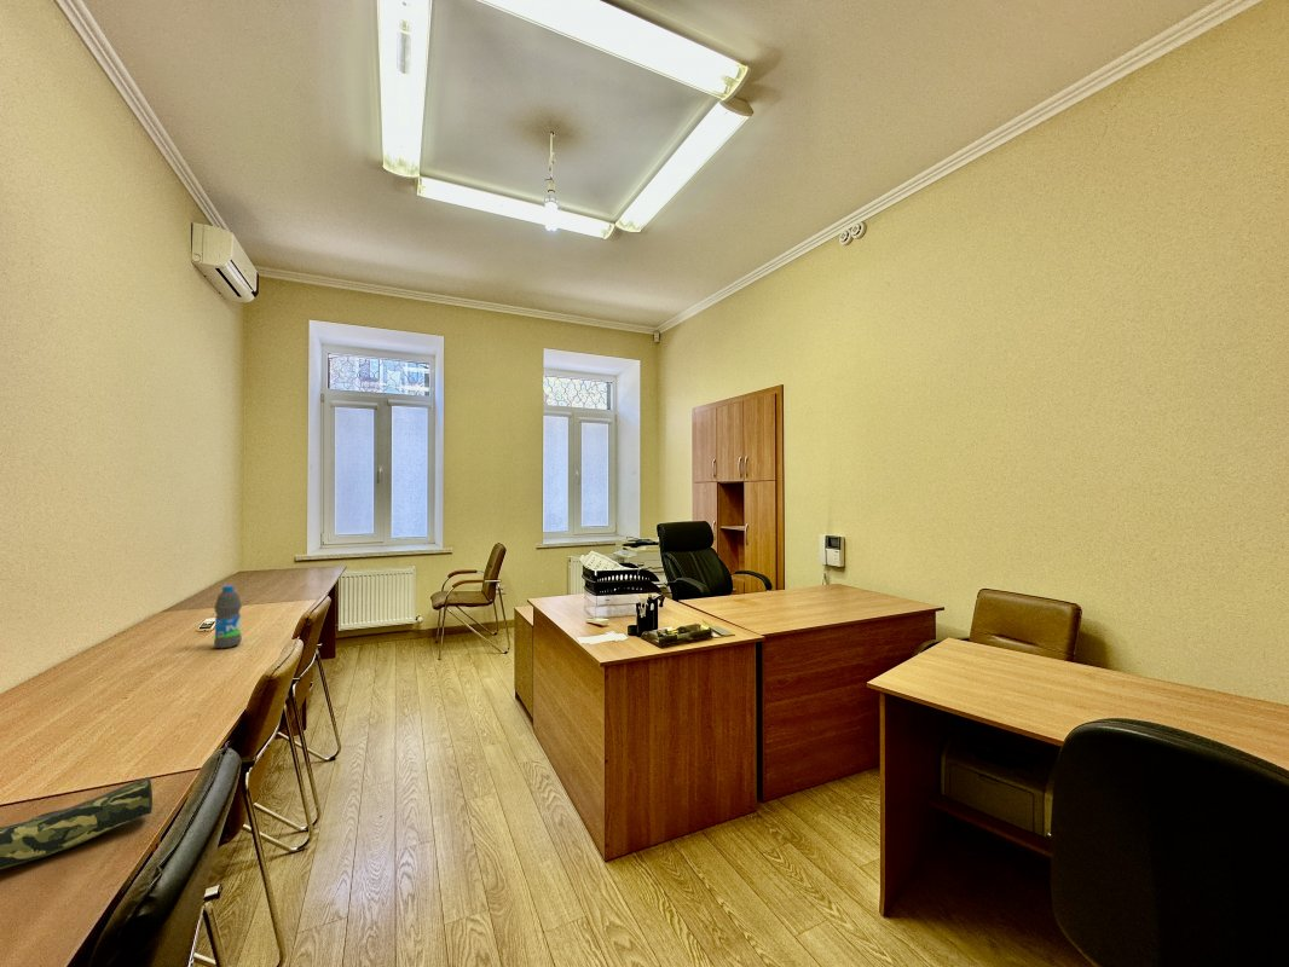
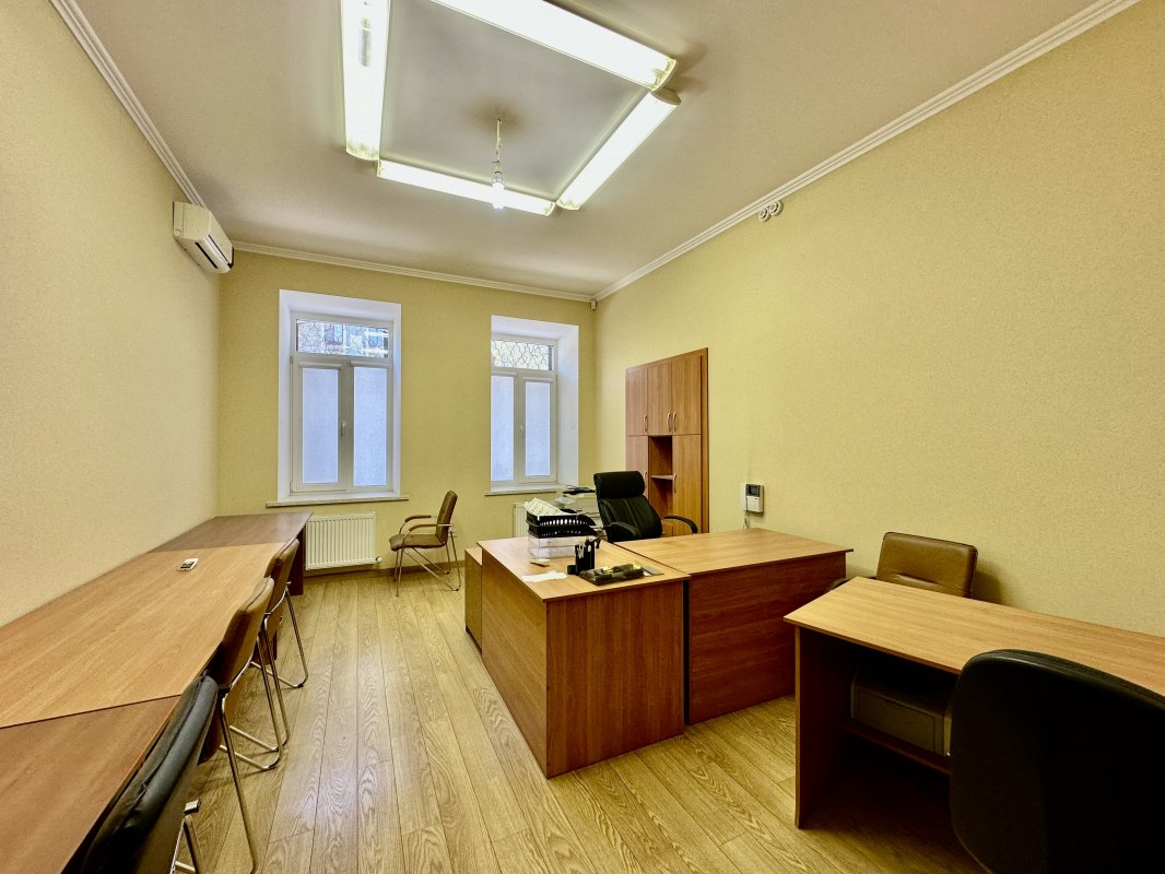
- pencil case (67, 824)
- water bottle (227, 615)
